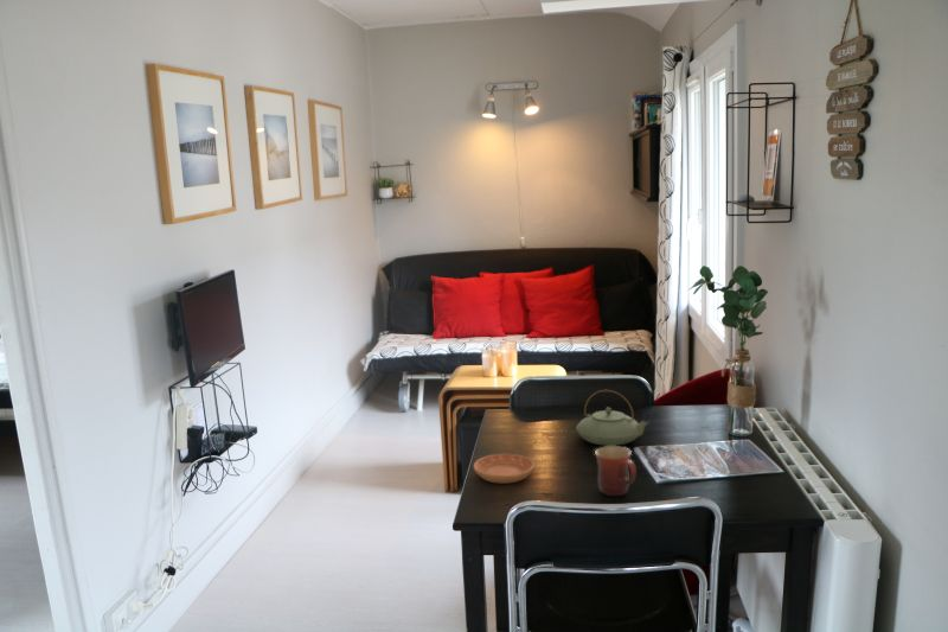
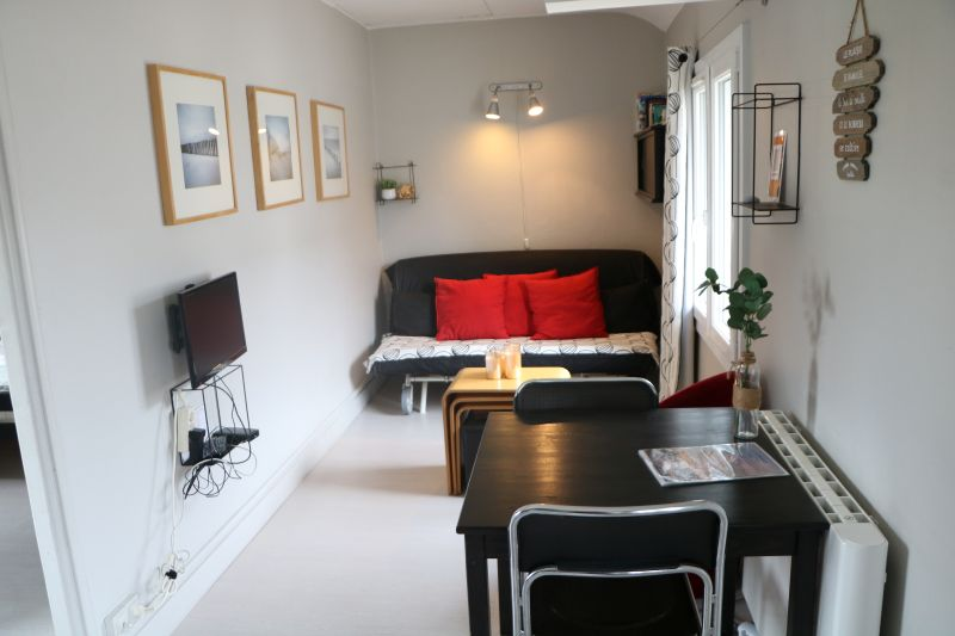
- saucer (504, 468)
- mug (617, 473)
- teapot (613, 415)
